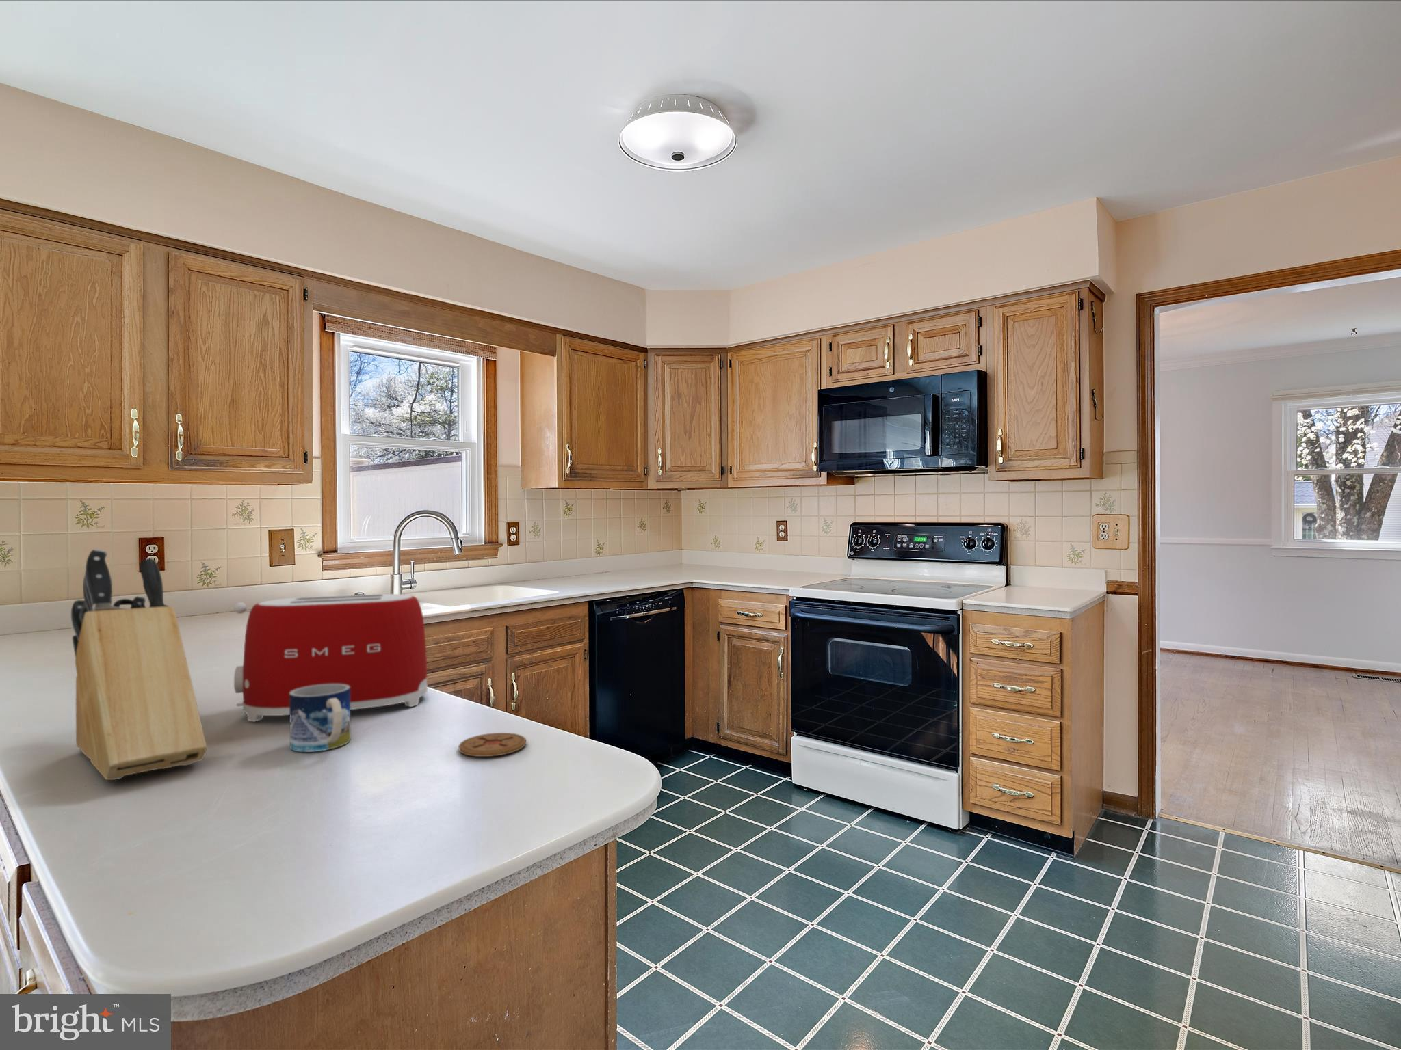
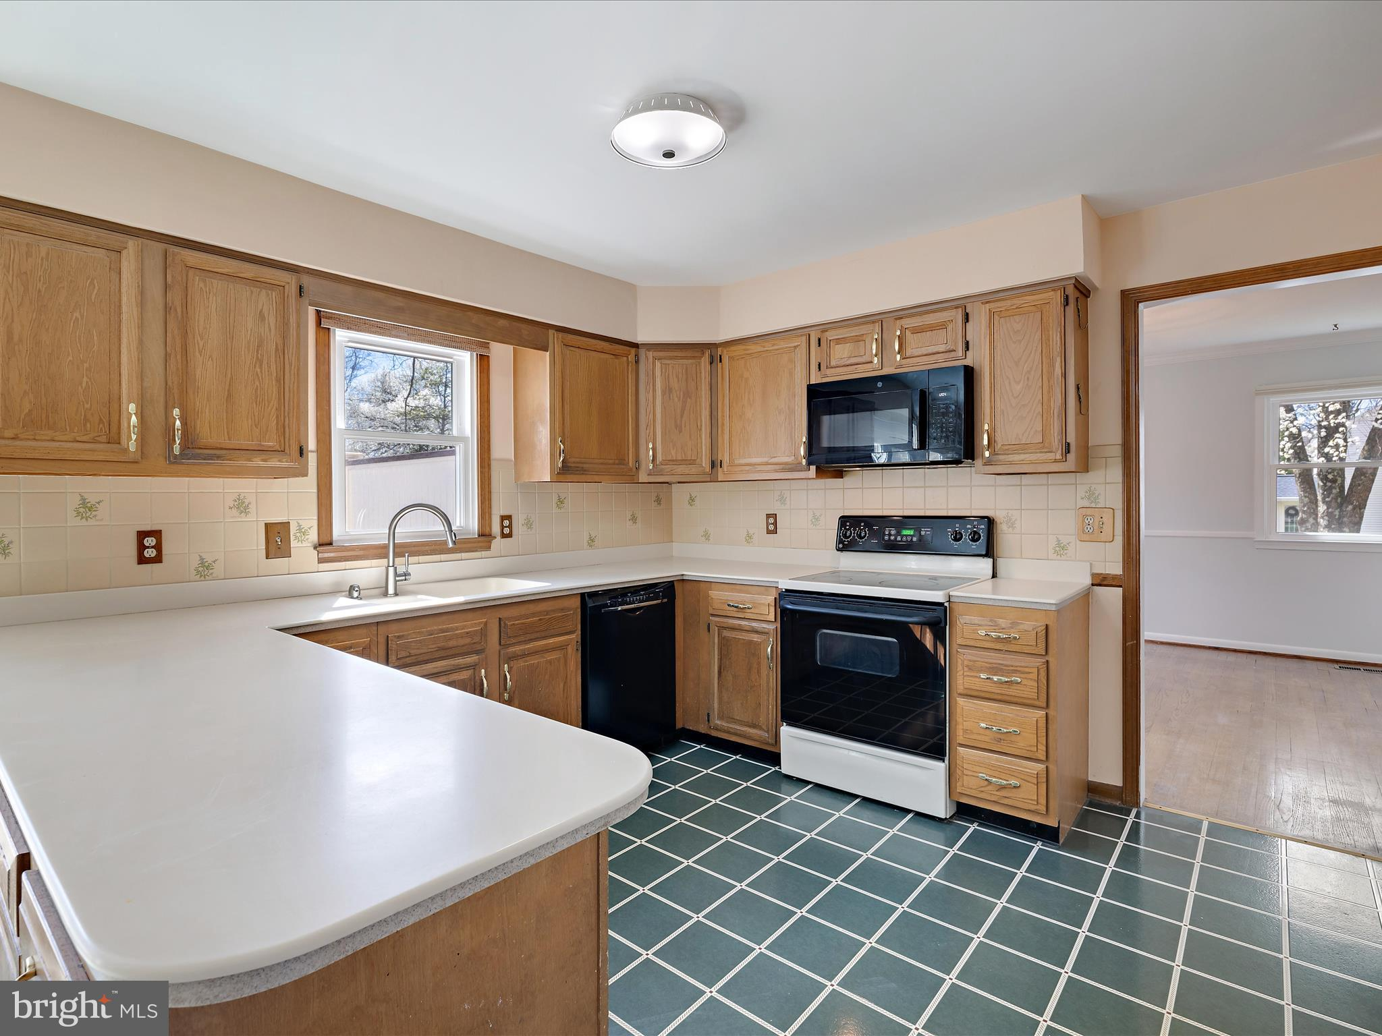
- toaster (334, 652)
- knife block (131, 650)
- mug (324, 718)
- coaster (492, 743)
